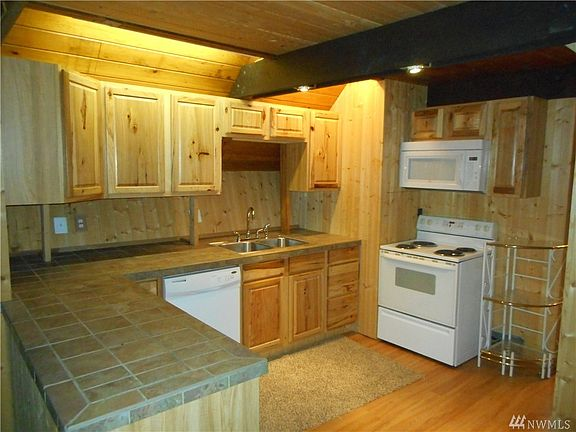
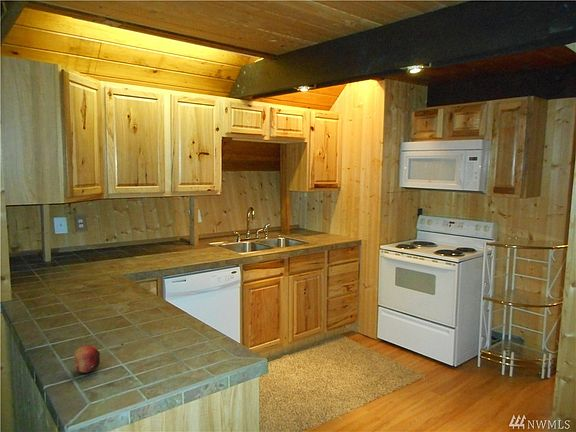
+ fruit (87, 359)
